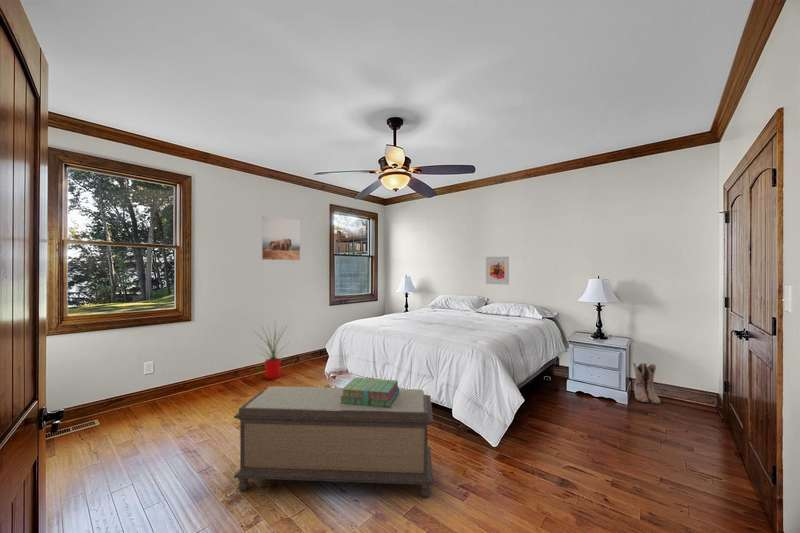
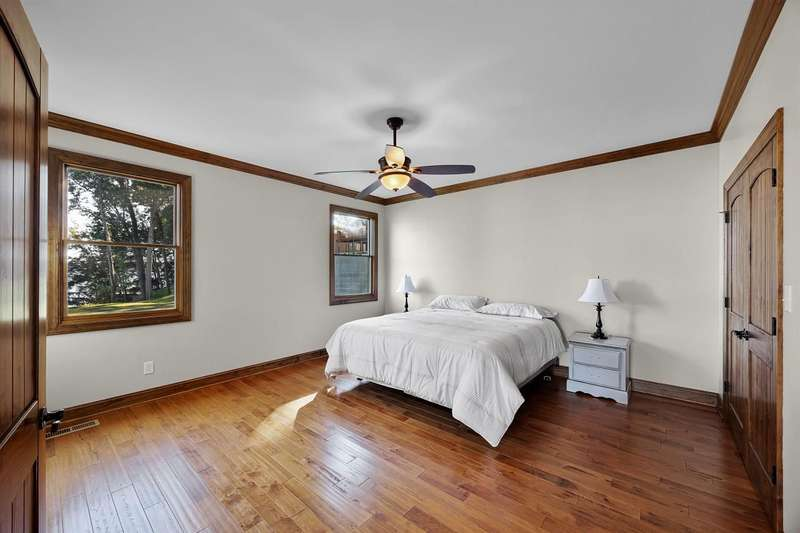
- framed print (281, 239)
- bench (339, 436)
- boots (646, 381)
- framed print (497, 270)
- stack of books (370, 390)
- house plant (273, 349)
